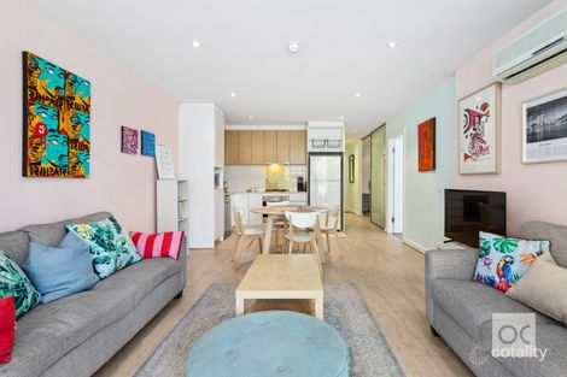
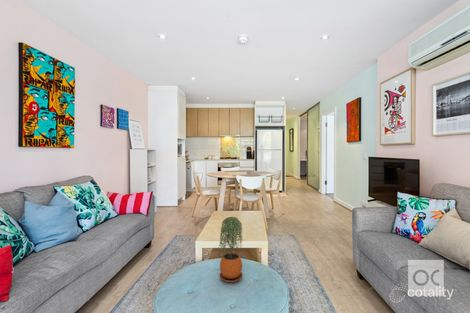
+ potted plant (230, 247)
